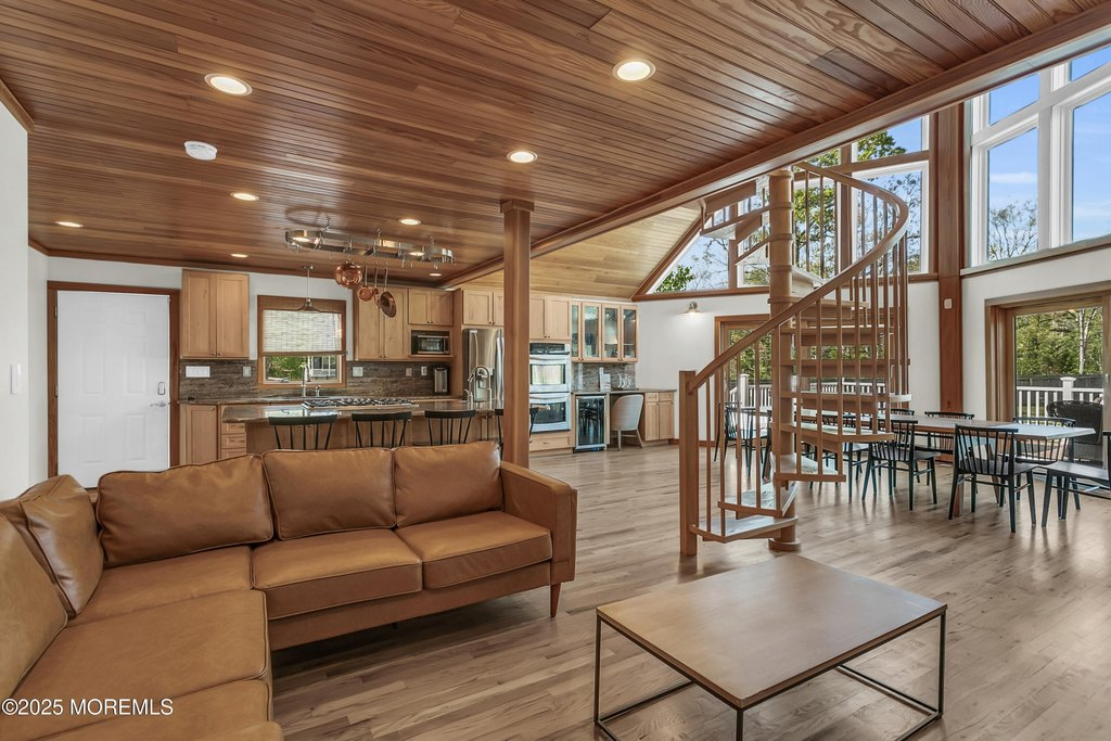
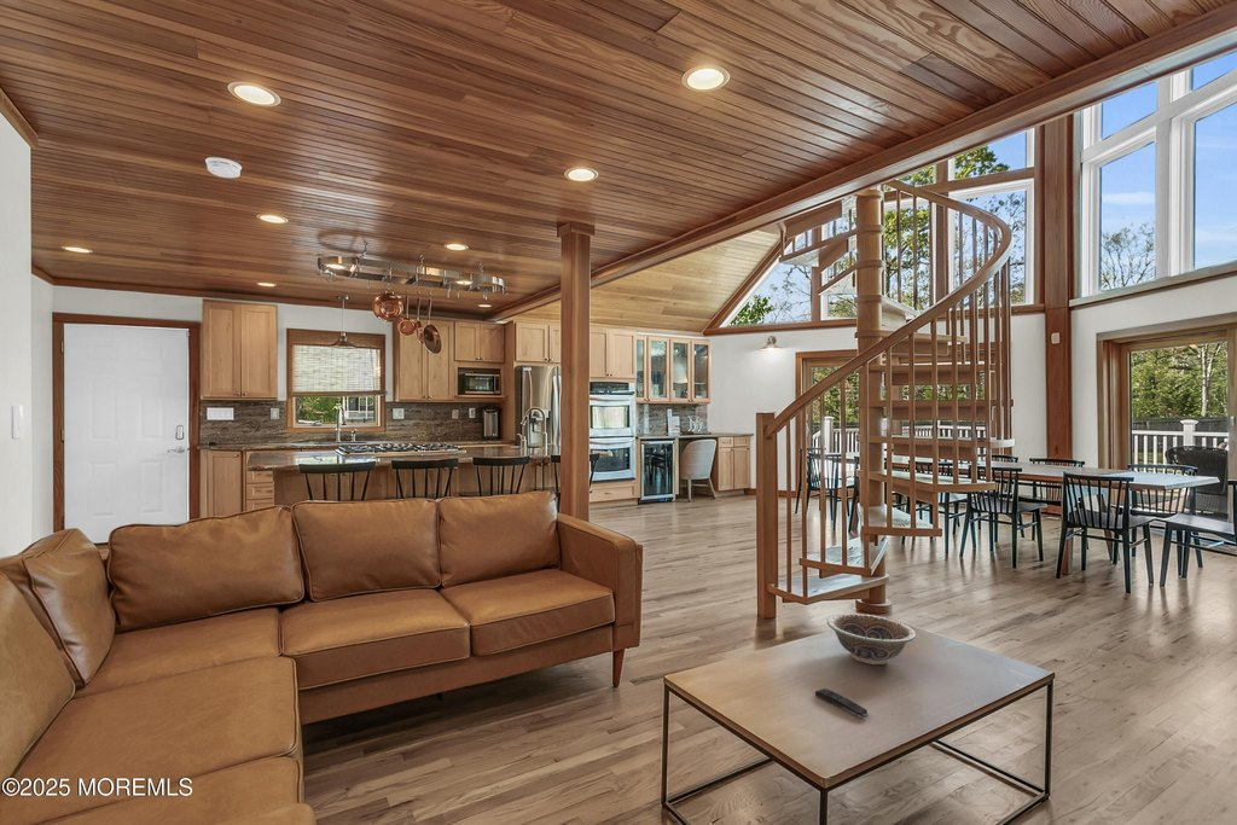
+ remote control (842, 702)
+ decorative bowl (870, 640)
